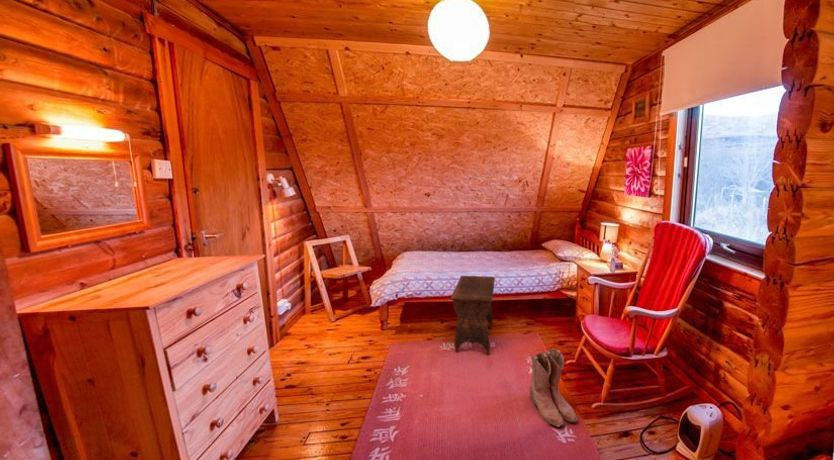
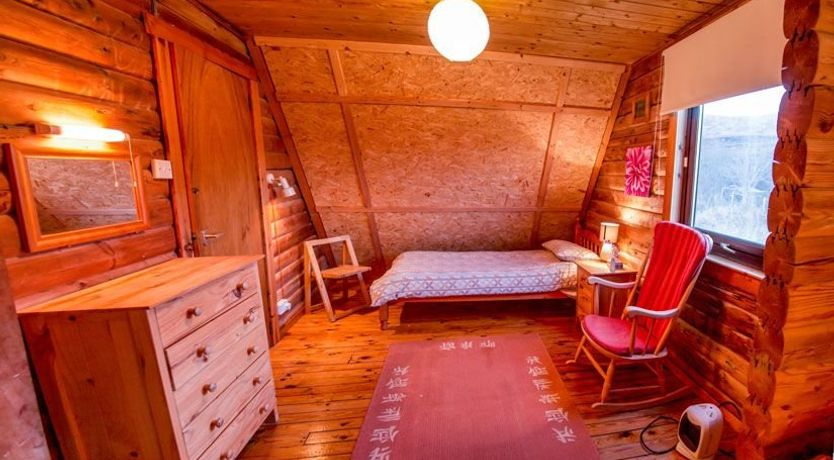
- footstool (475, 312)
- boots (552, 383)
